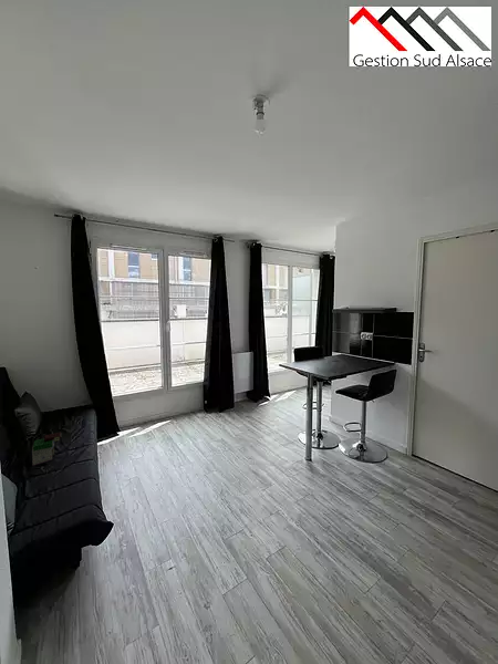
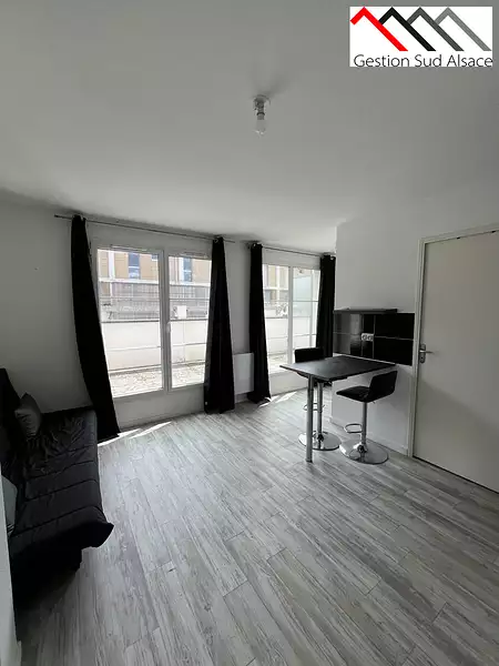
- book (46, 447)
